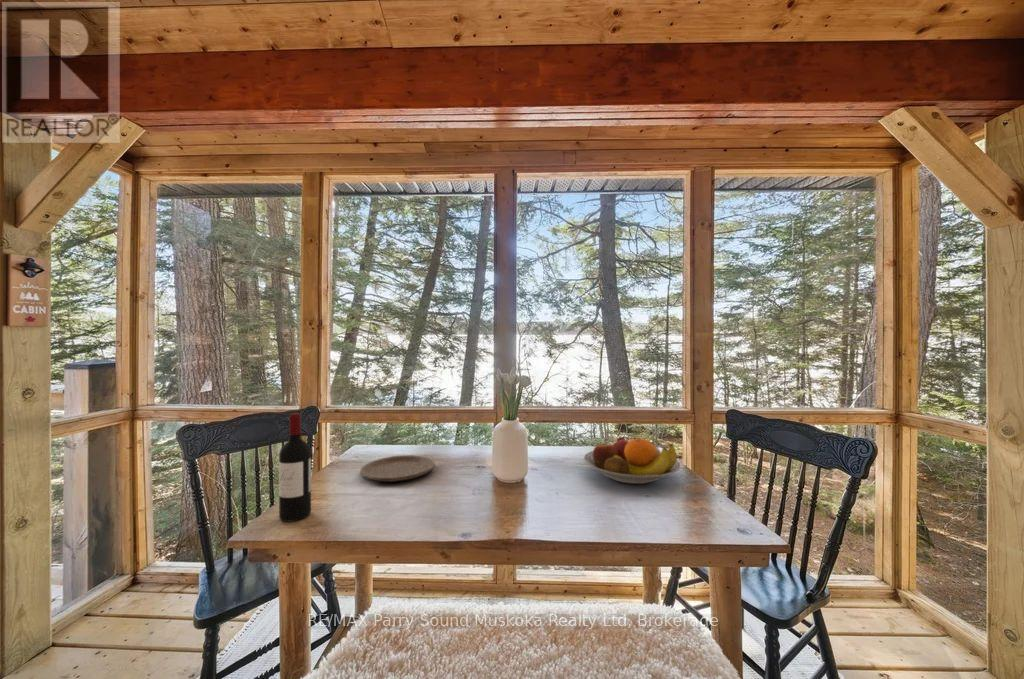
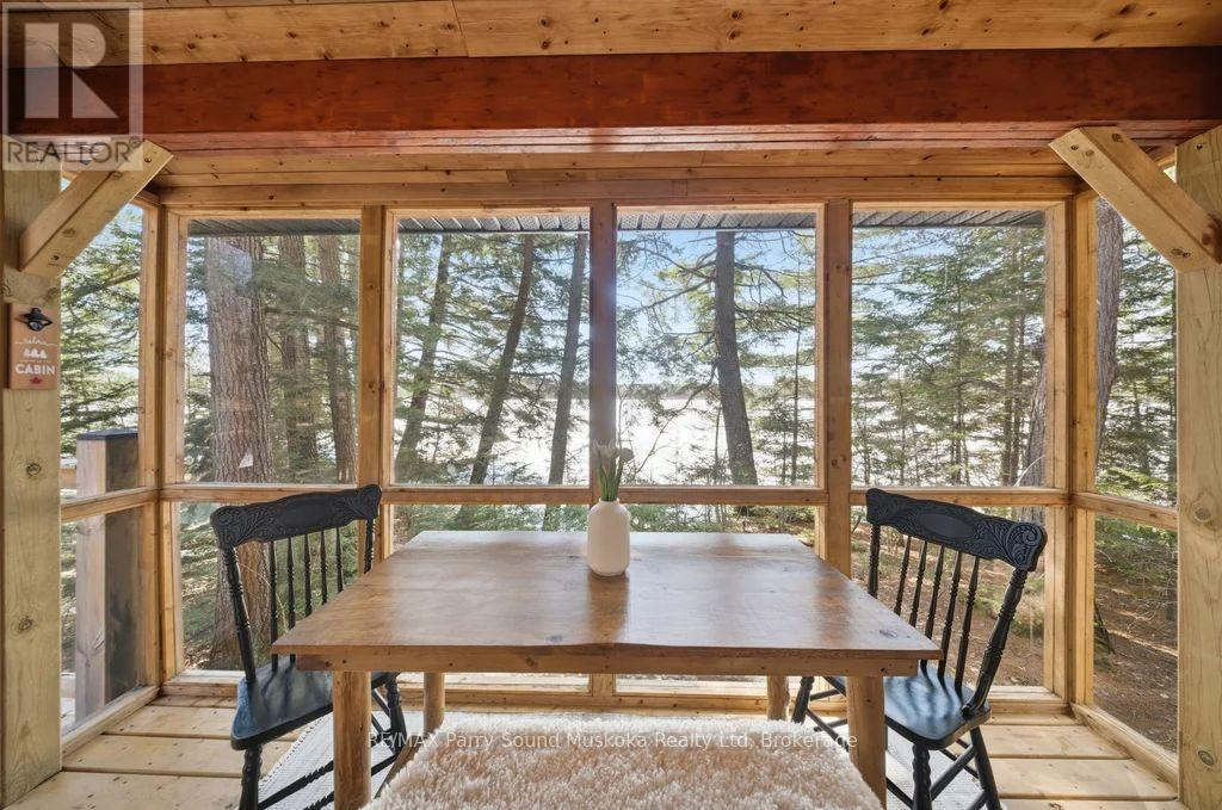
- wine bottle (295, 465)
- fruit bowl (630, 456)
- plate (398, 468)
